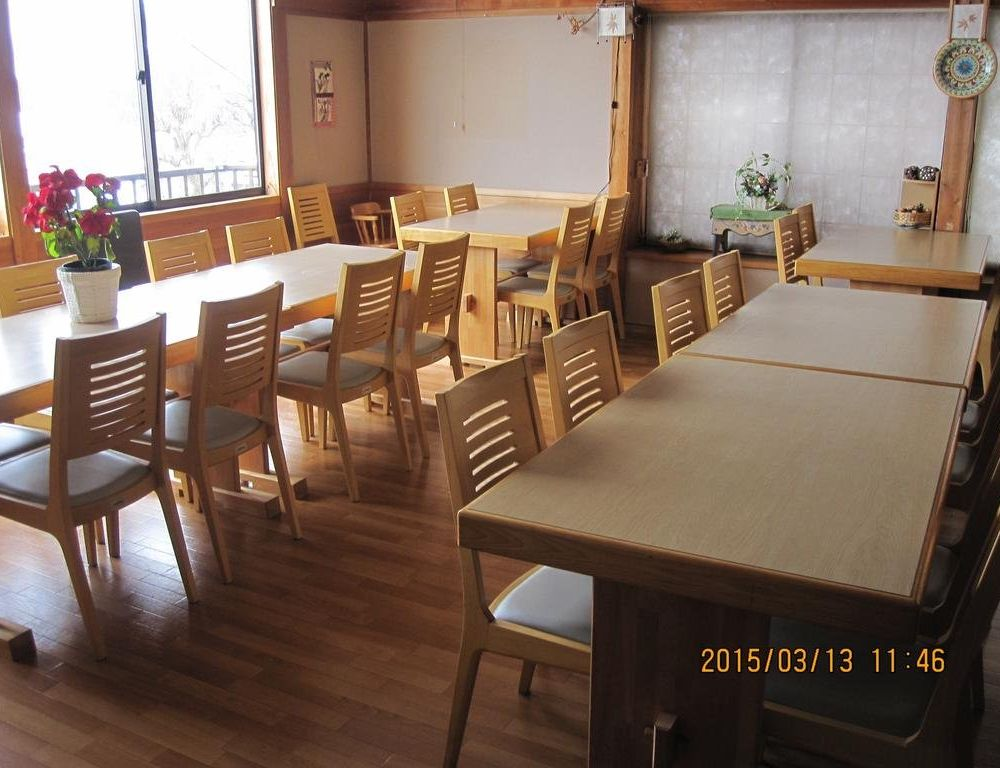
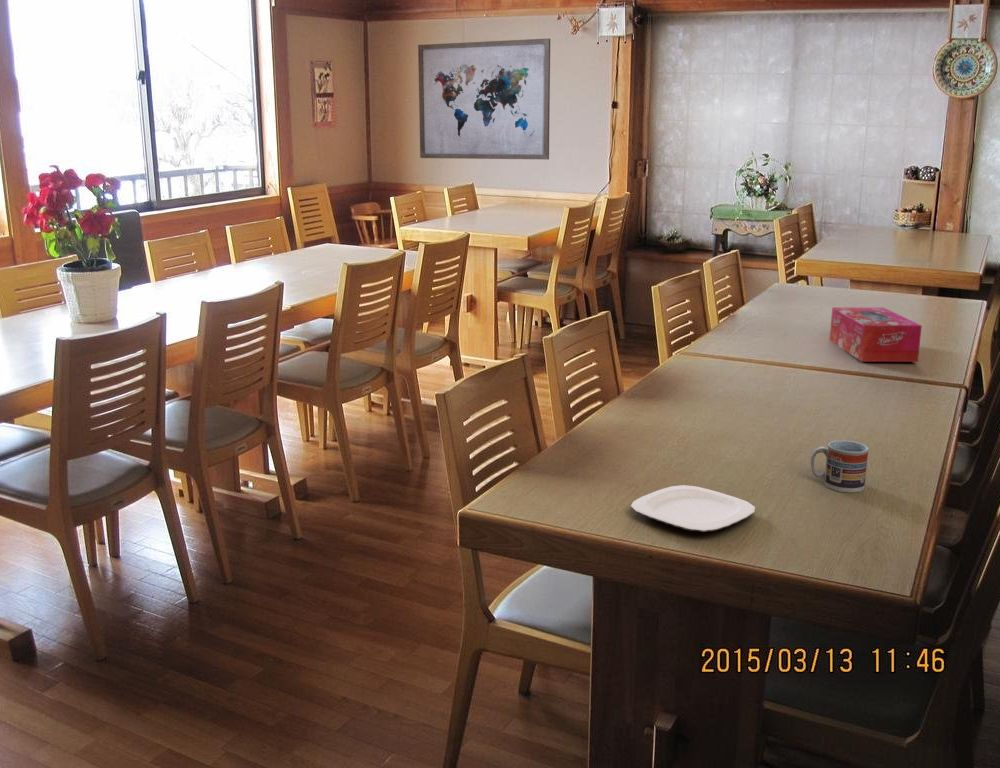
+ cup (838, 465)
+ plate (692, 509)
+ tissue box (873, 333)
+ wall art (482, 101)
